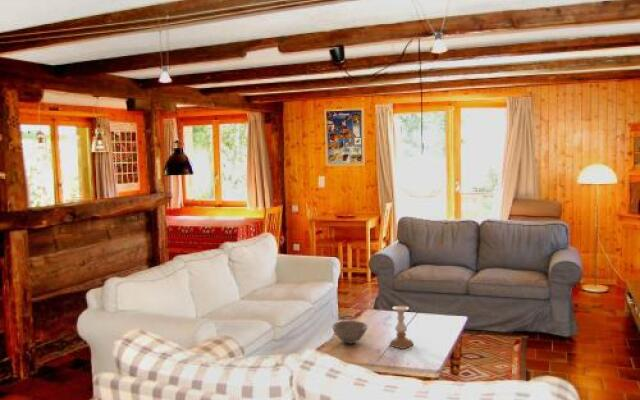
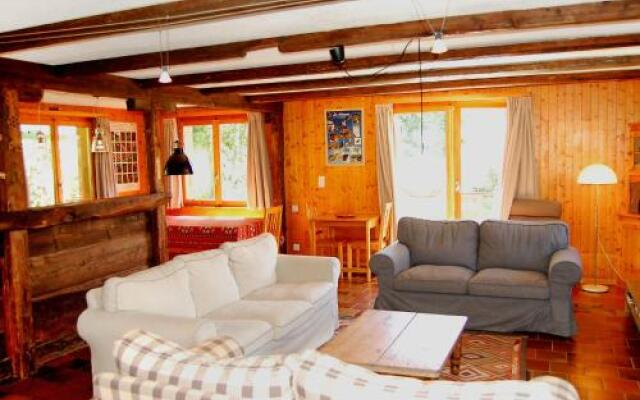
- candle holder (401, 326)
- bowl (350, 333)
